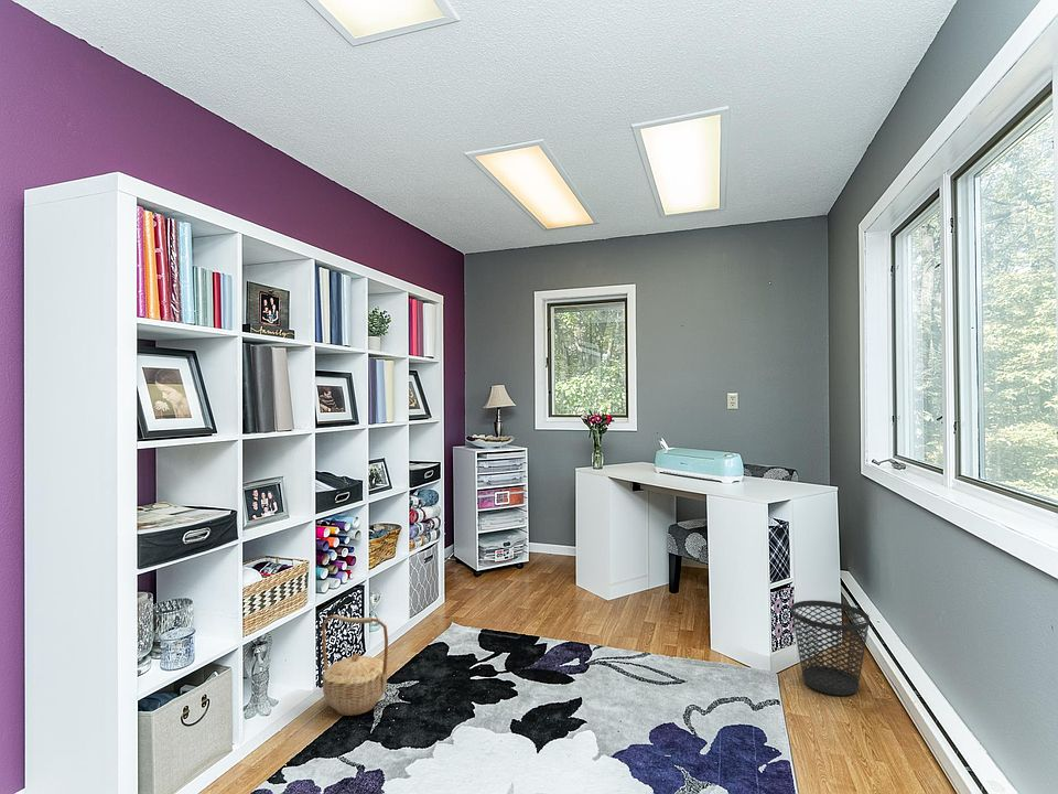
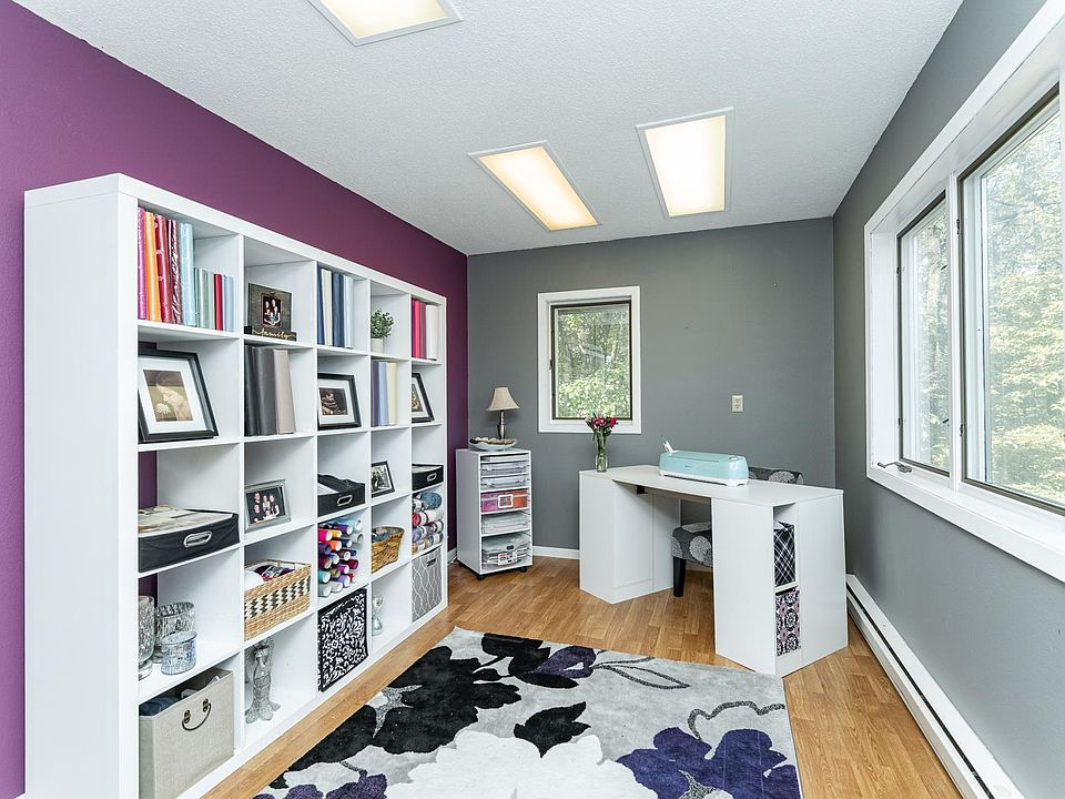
- basket (354, 659)
- wastebasket (829, 647)
